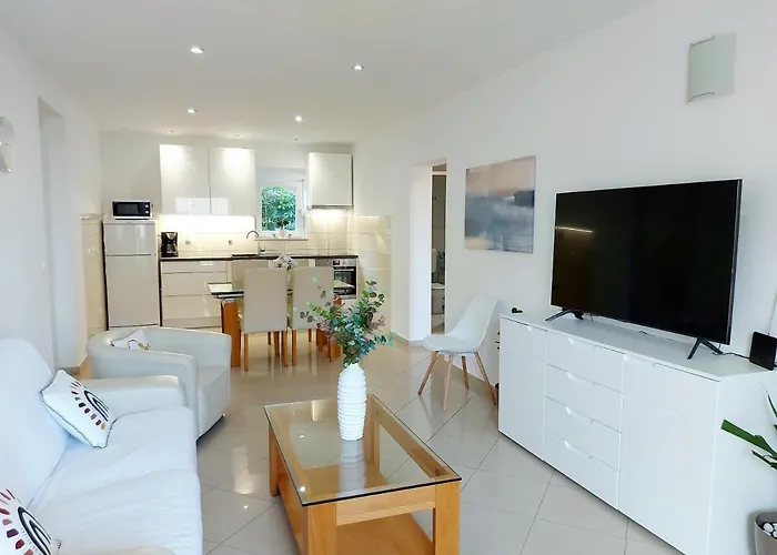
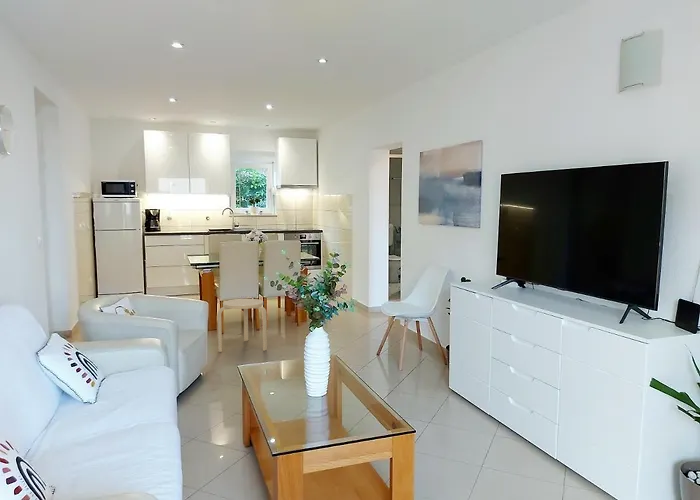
+ stool (246, 325)
